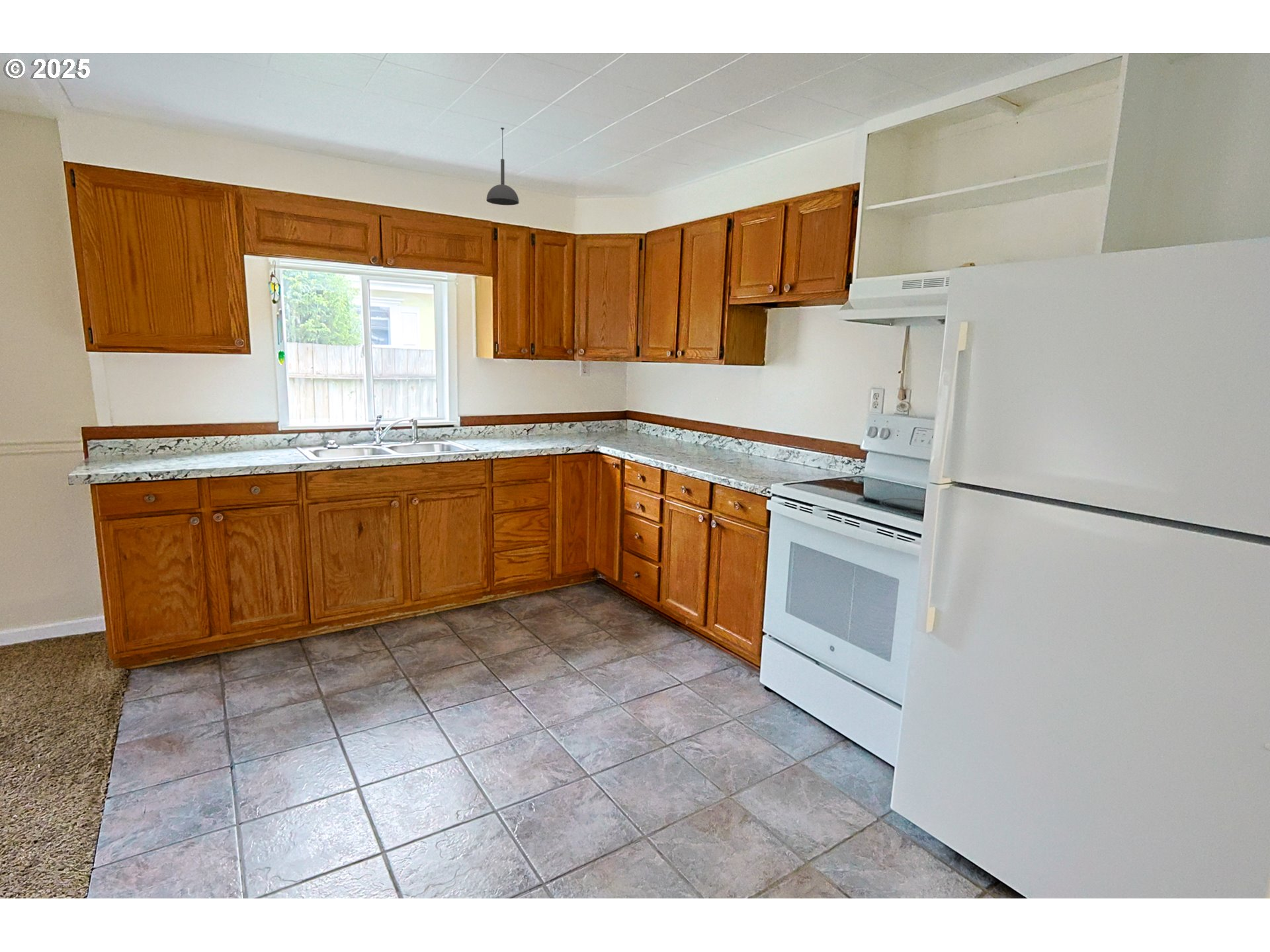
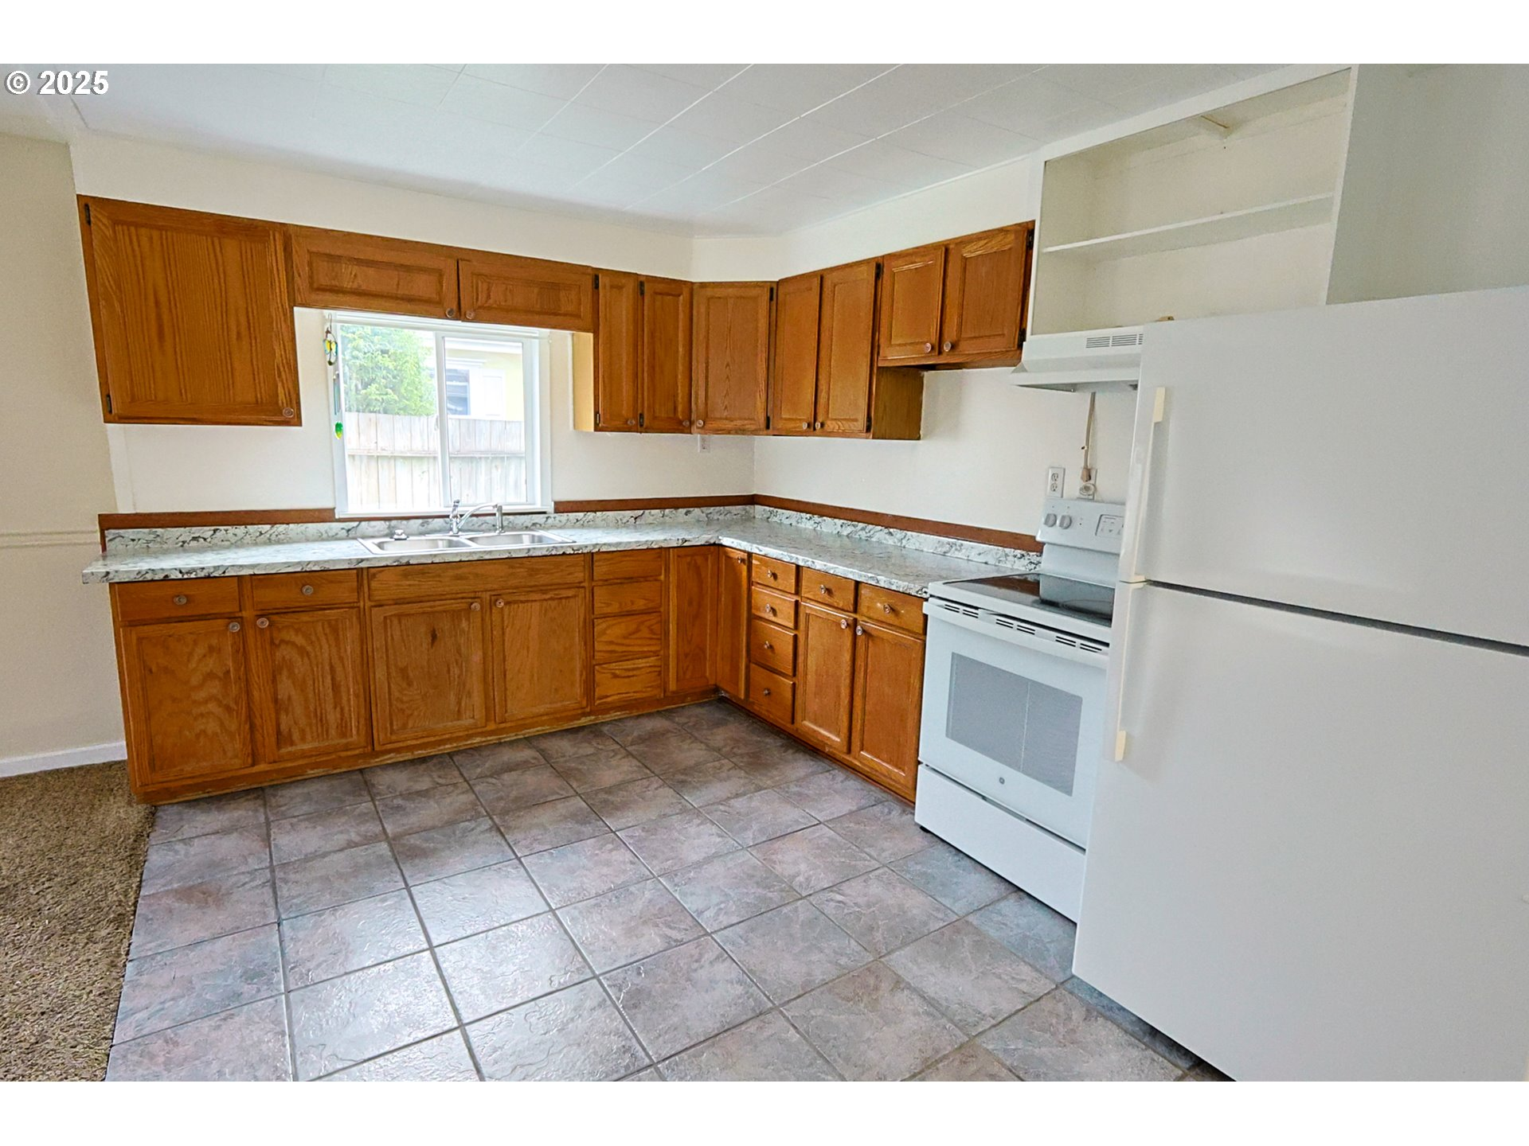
- pendant light (502, 165)
